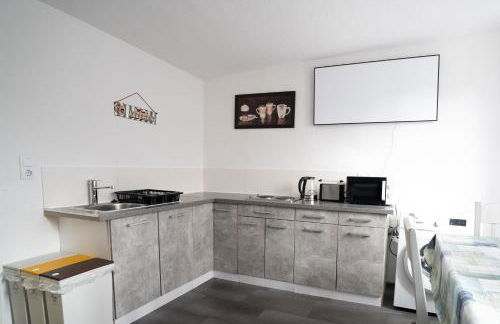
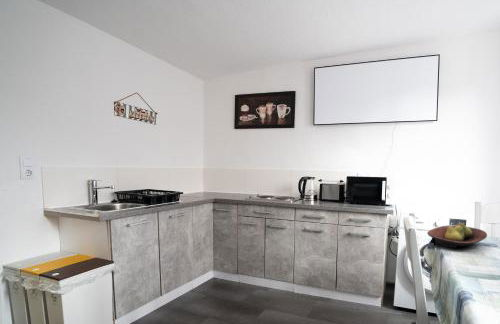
+ fruit bowl (456, 233)
